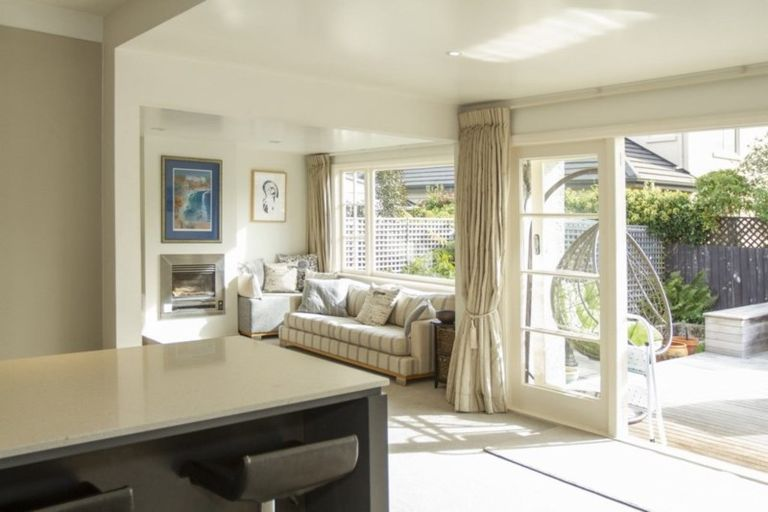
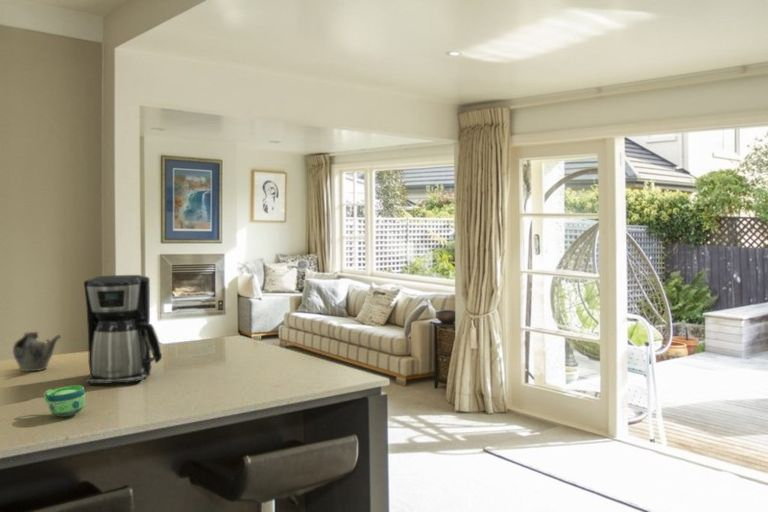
+ cup (61, 401)
+ coffee maker (128, 325)
+ teapot (40, 351)
